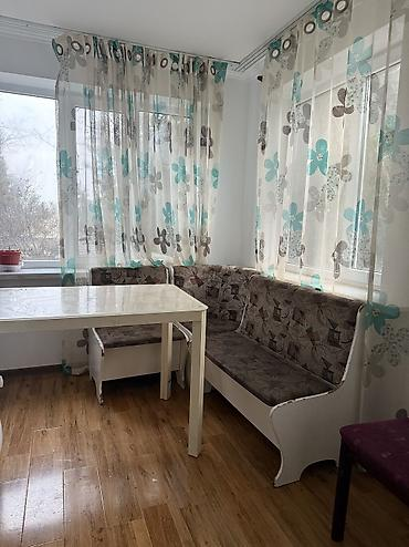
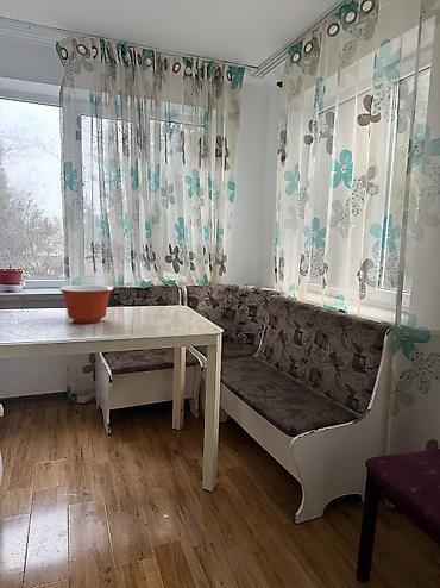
+ mixing bowl (87, 304)
